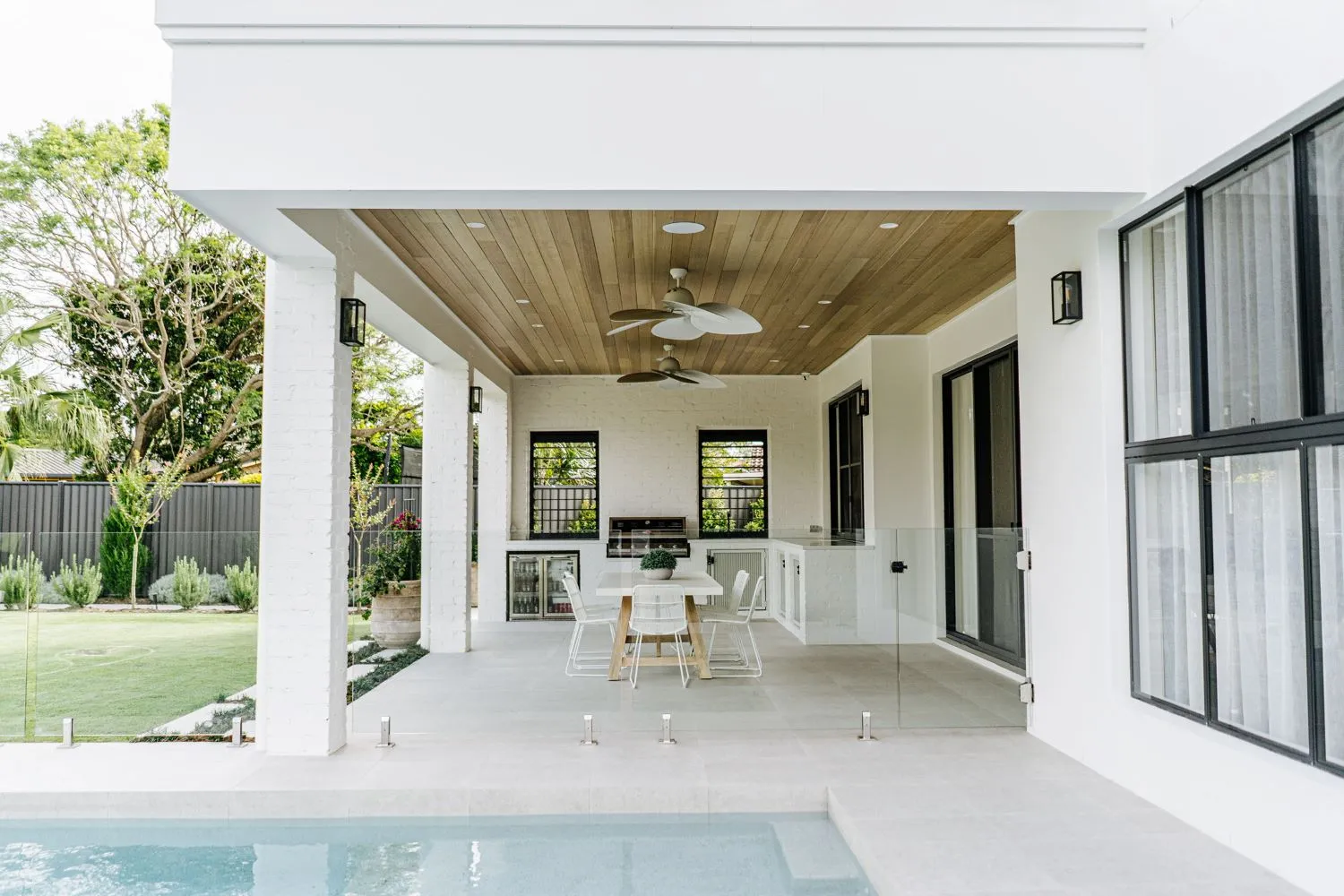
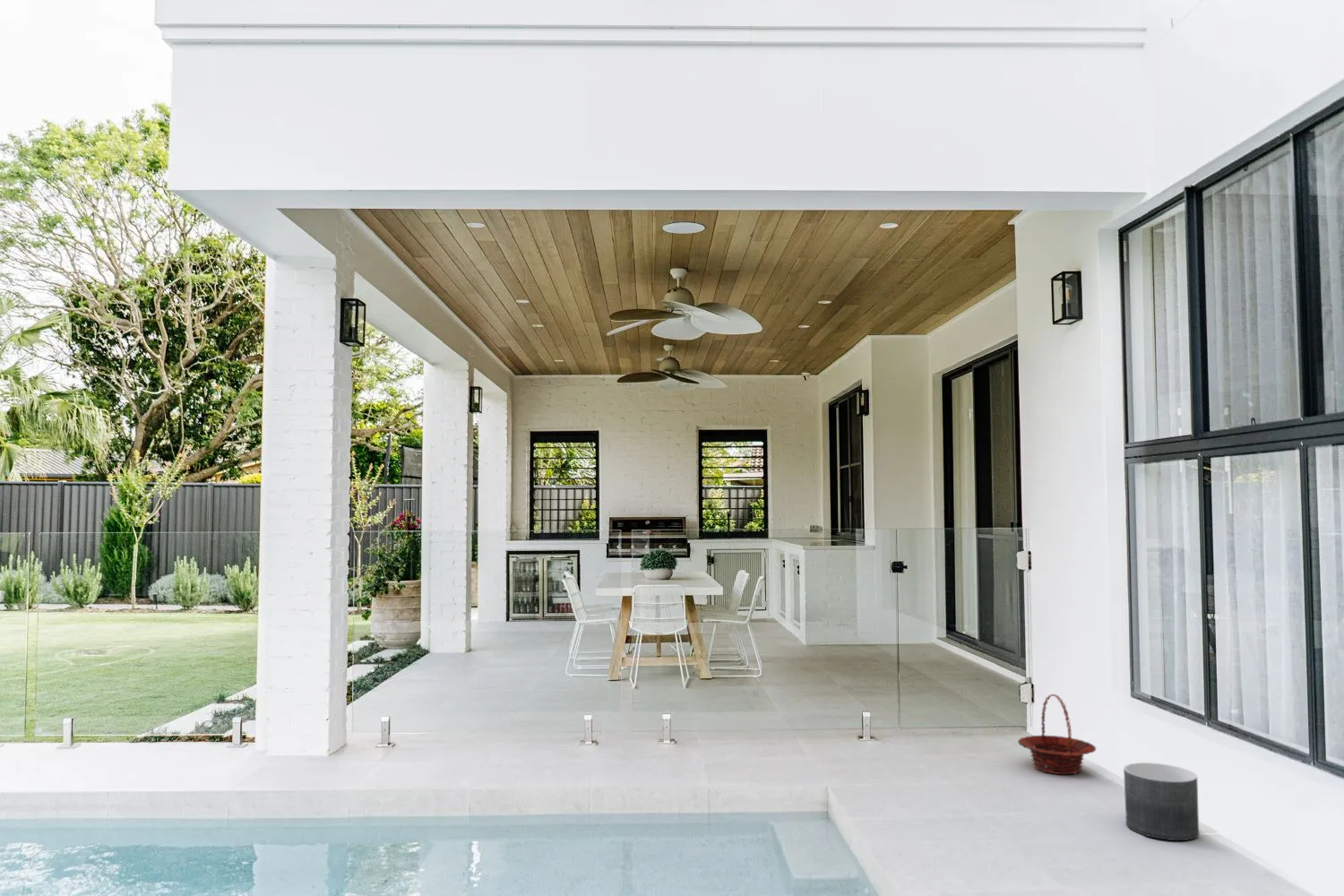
+ basket (1055, 736)
+ planter (1160, 800)
